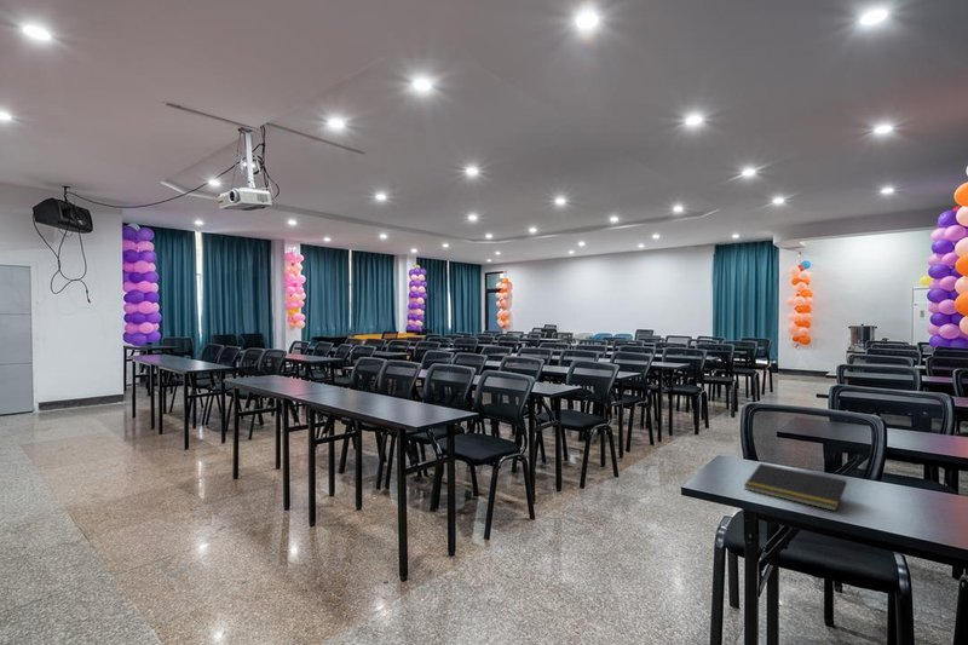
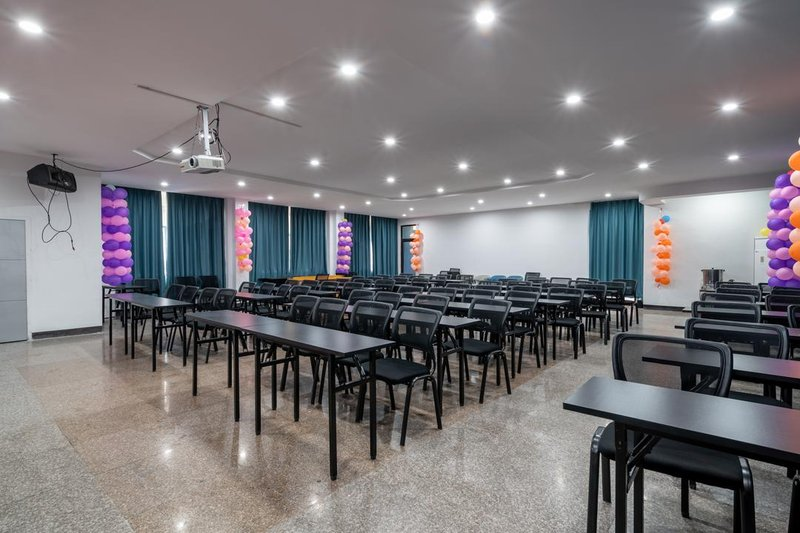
- notepad (794, 484)
